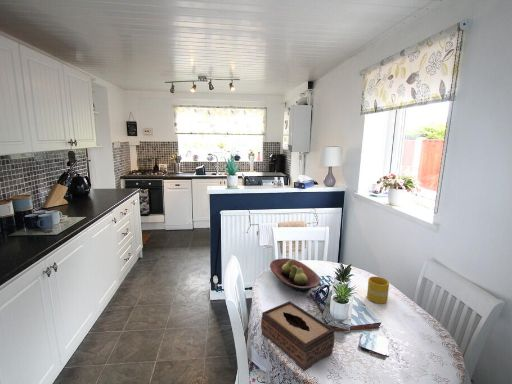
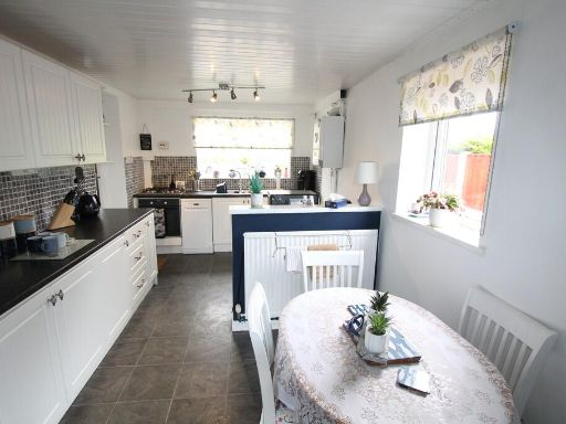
- tissue box (296, 332)
- mug (379, 288)
- fruit bowl (293, 272)
